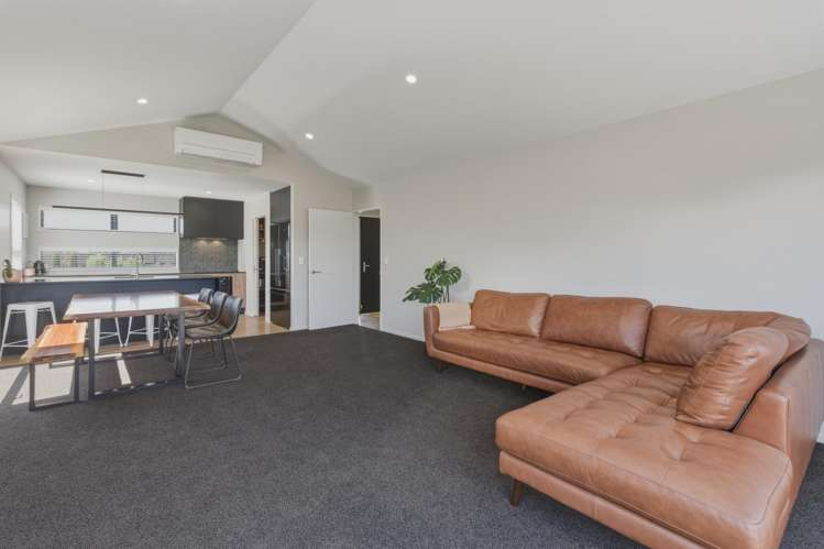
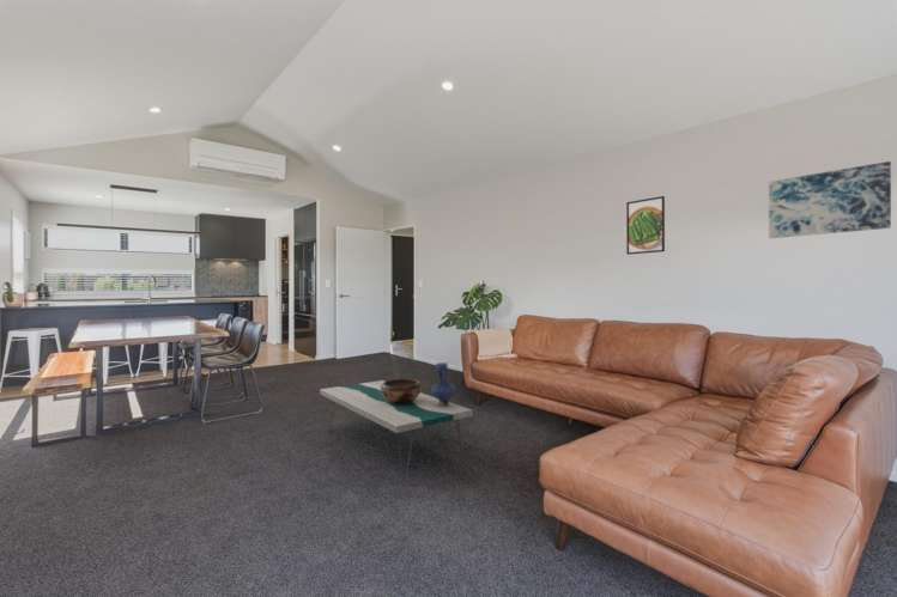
+ decorative bowl (401, 391)
+ wall art (825, 202)
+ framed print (644, 226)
+ vase (443, 383)
+ coffee table (388, 422)
